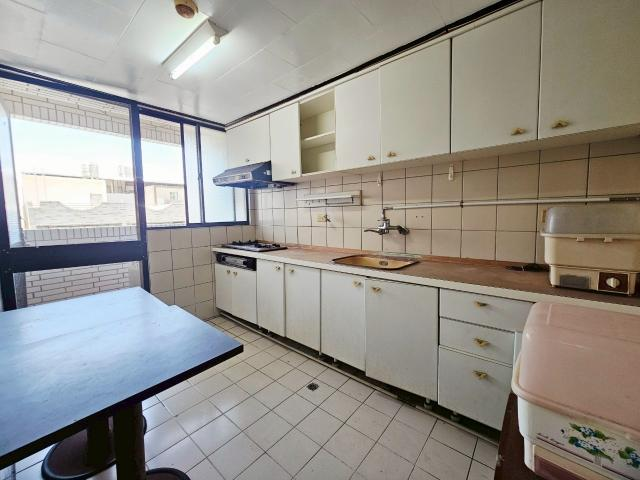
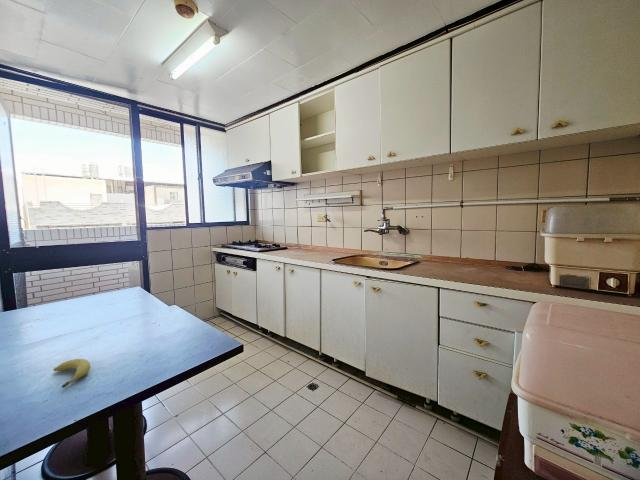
+ fruit (72, 368)
